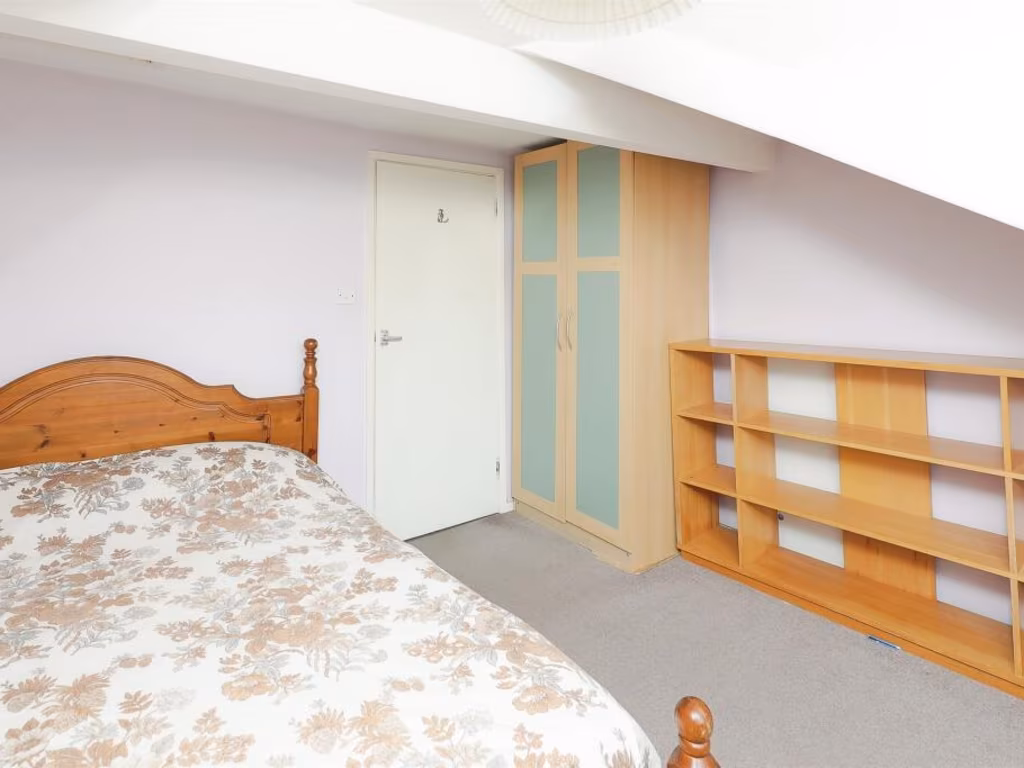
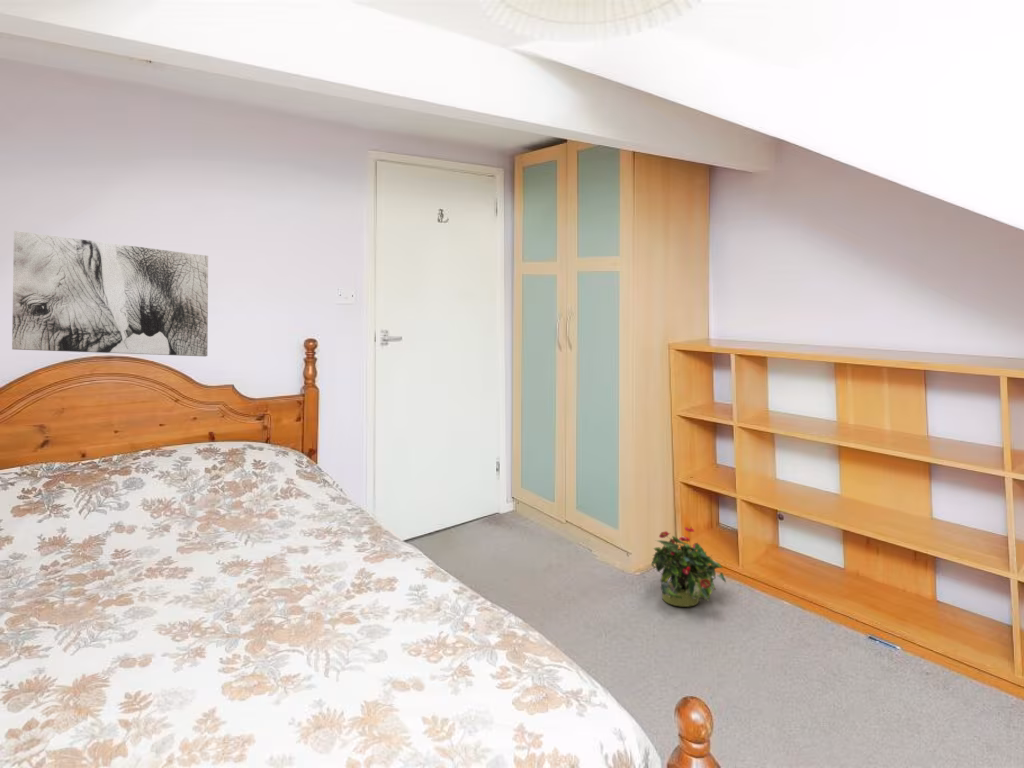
+ potted plant (687, 566)
+ wall art (117, 298)
